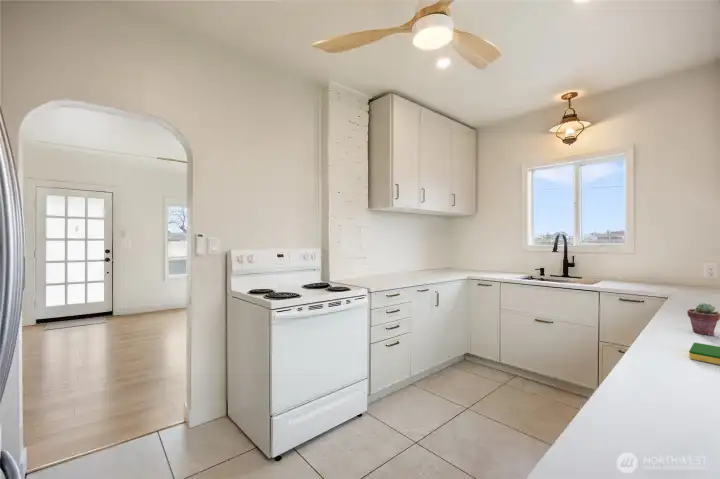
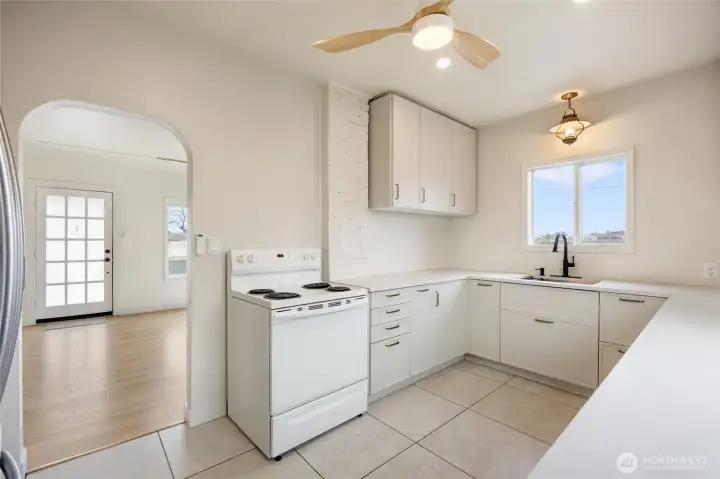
- dish sponge (707, 353)
- potted succulent (703, 317)
